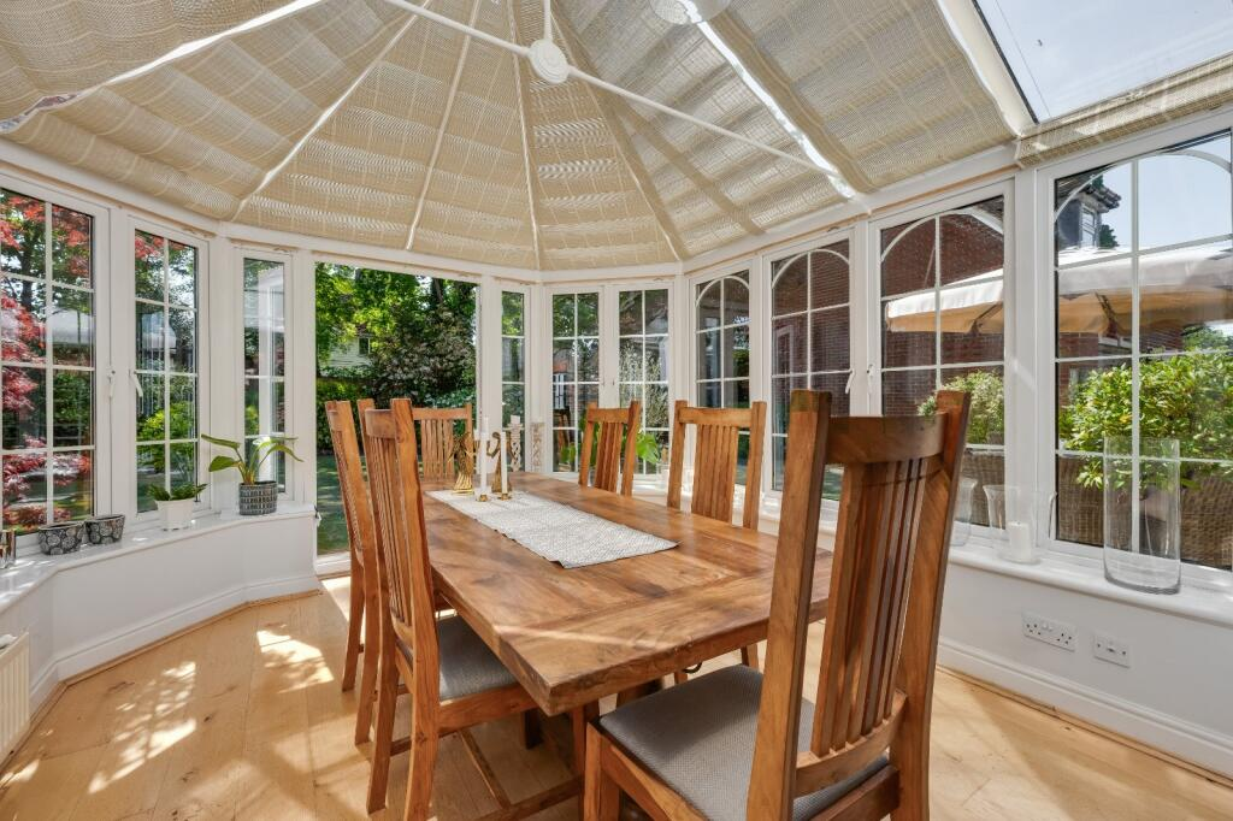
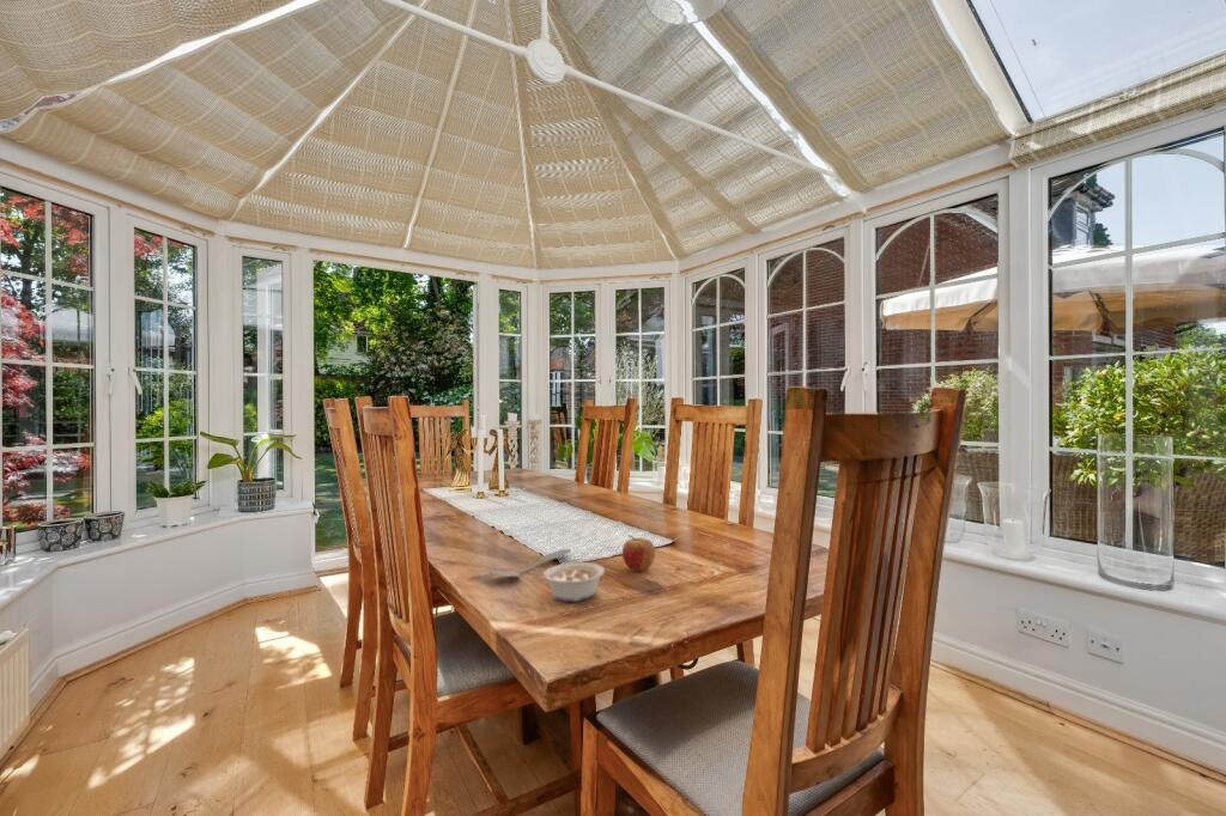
+ spatula (536, 562)
+ fruit (638, 553)
+ legume (572, 580)
